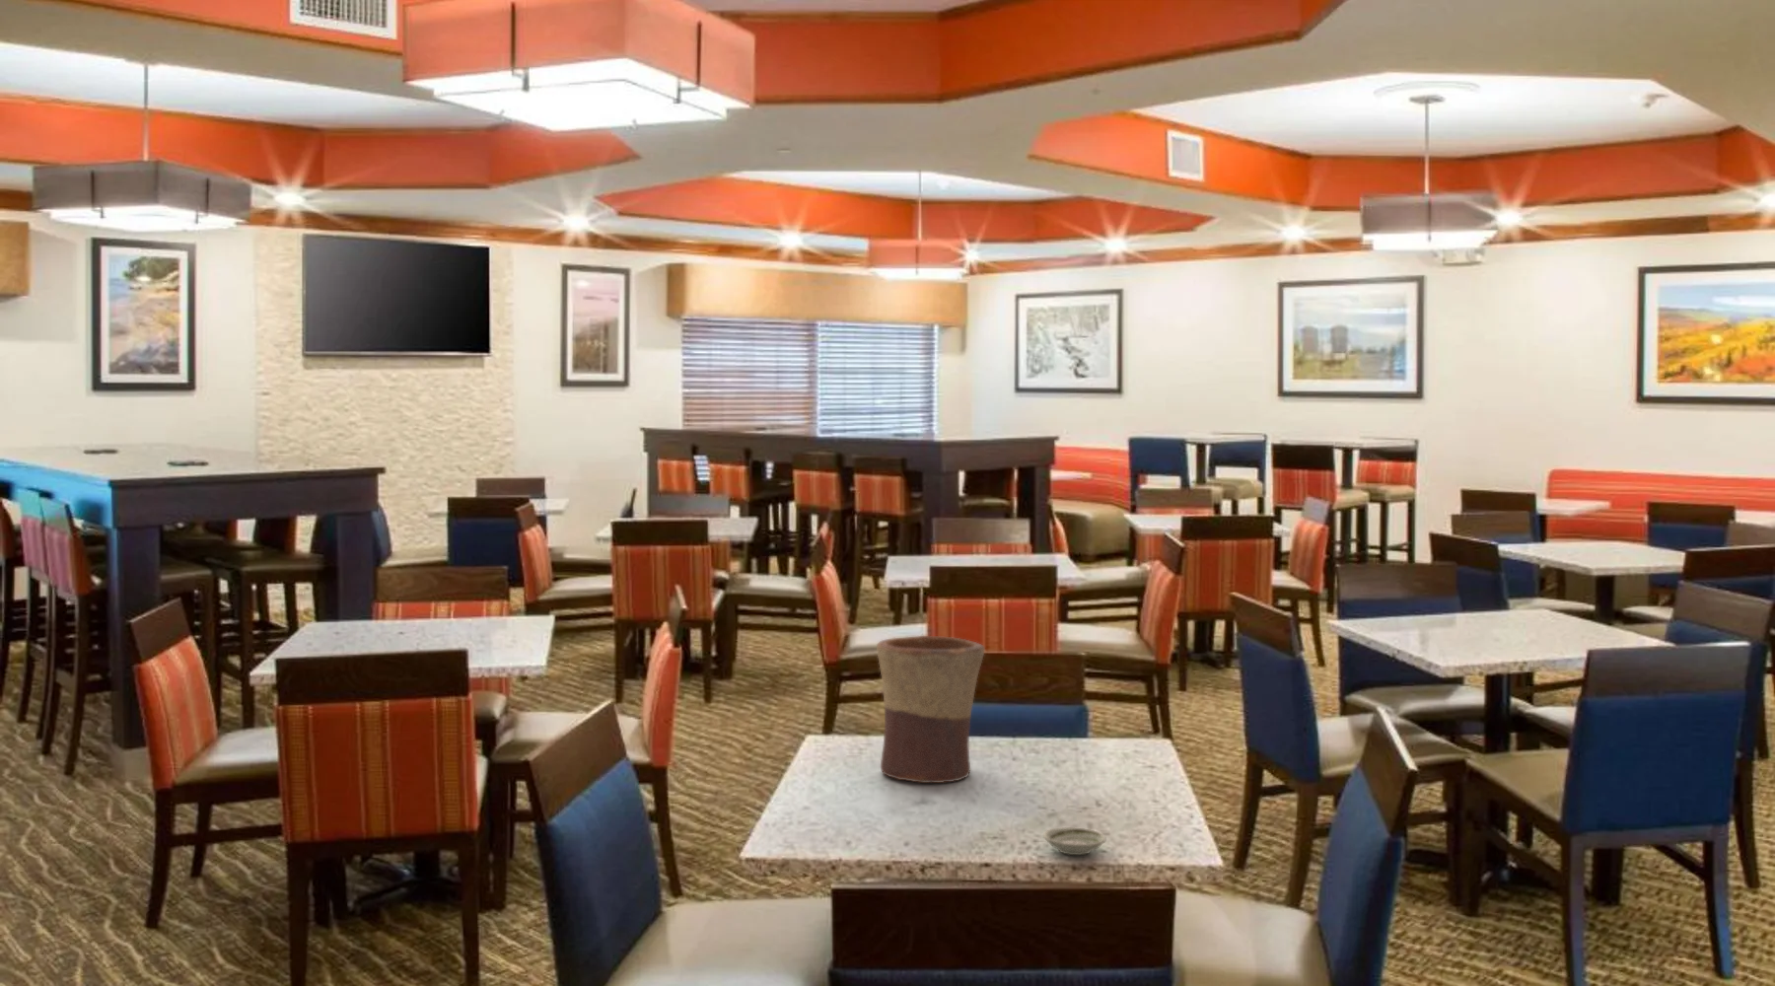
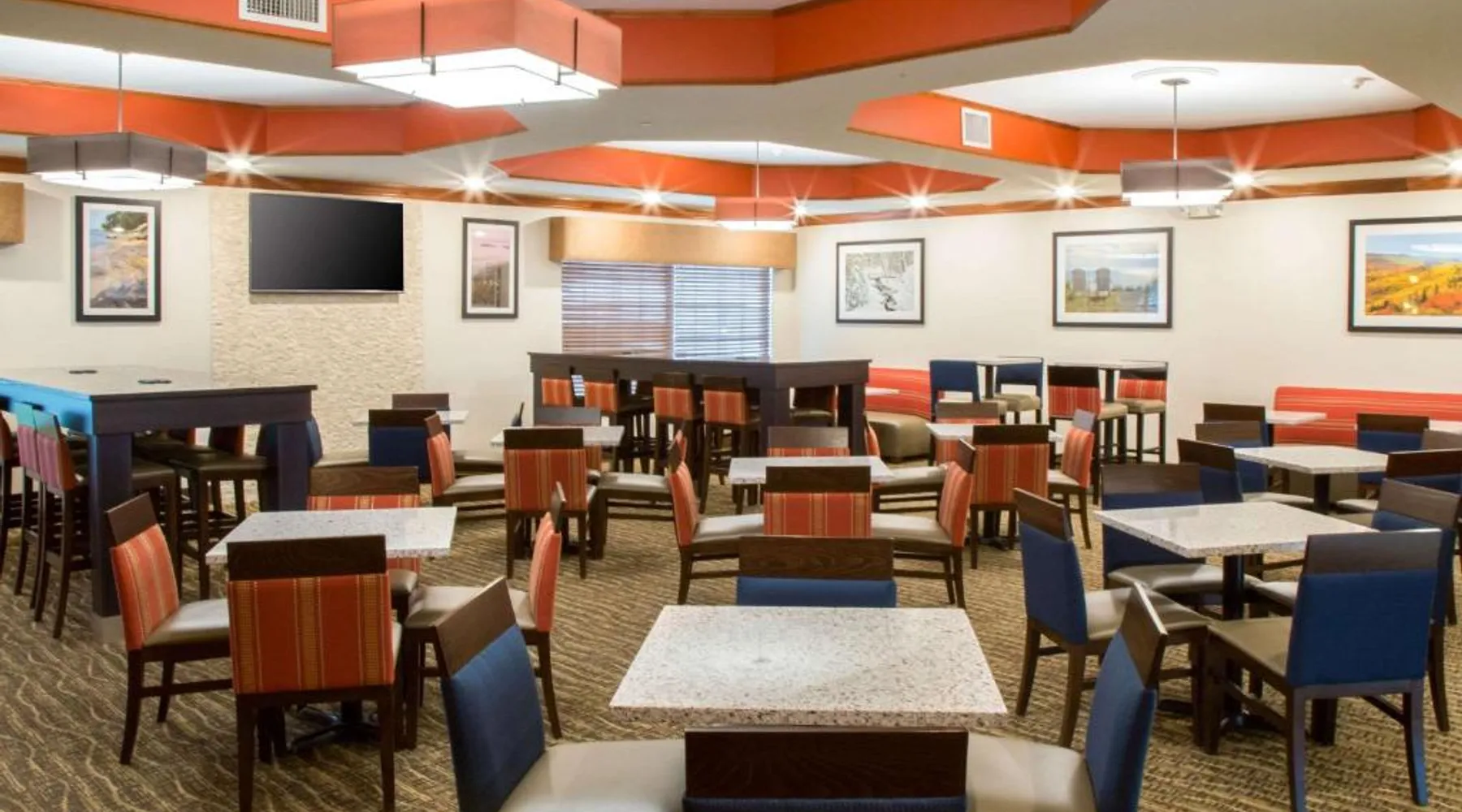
- flower pot (930, 708)
- saucer (1074, 841)
